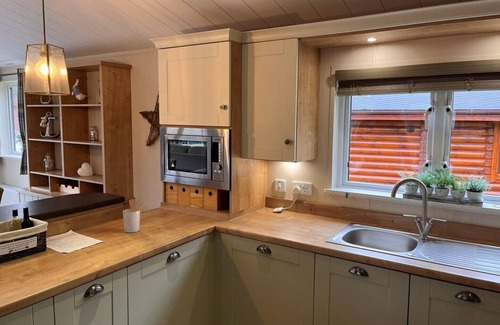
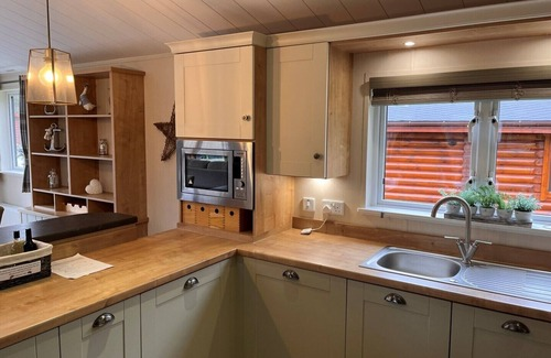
- utensil holder (136, 215)
